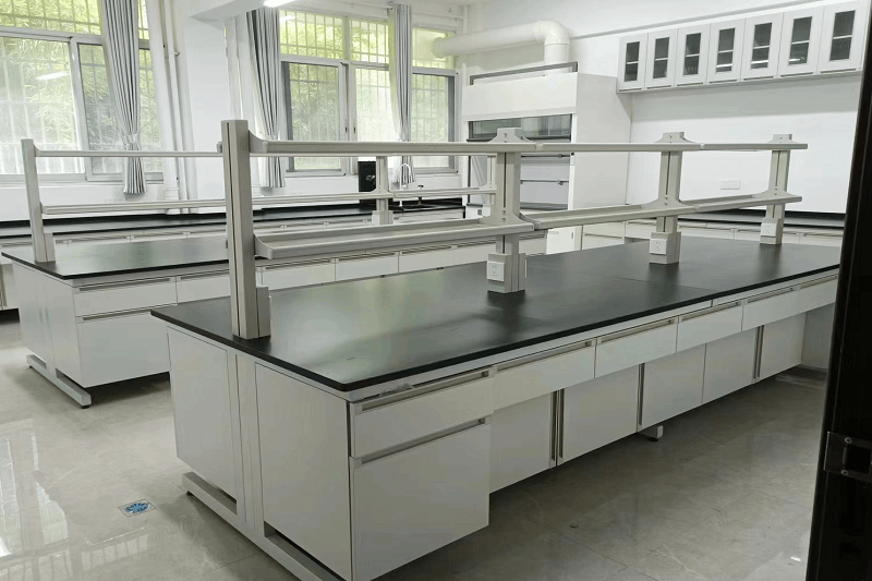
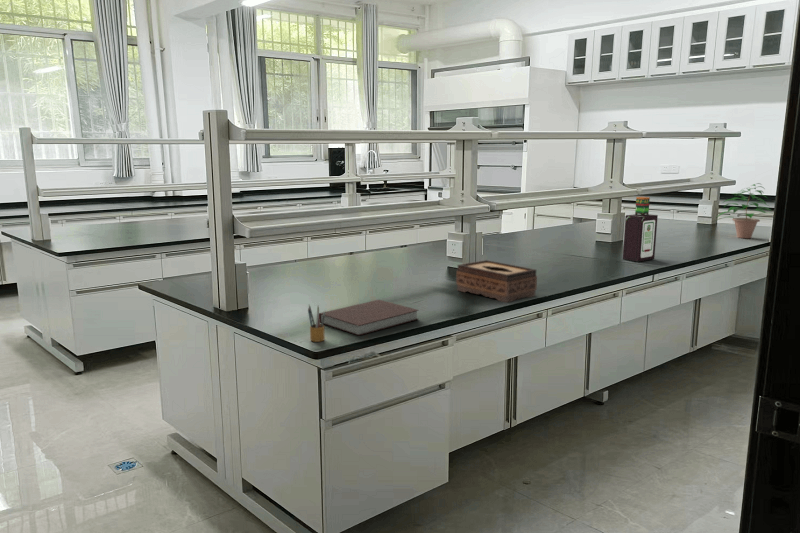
+ notebook (369, 316)
+ bottle (640, 228)
+ tissue box (495, 280)
+ potted plant (746, 210)
+ pencil box (316, 322)
